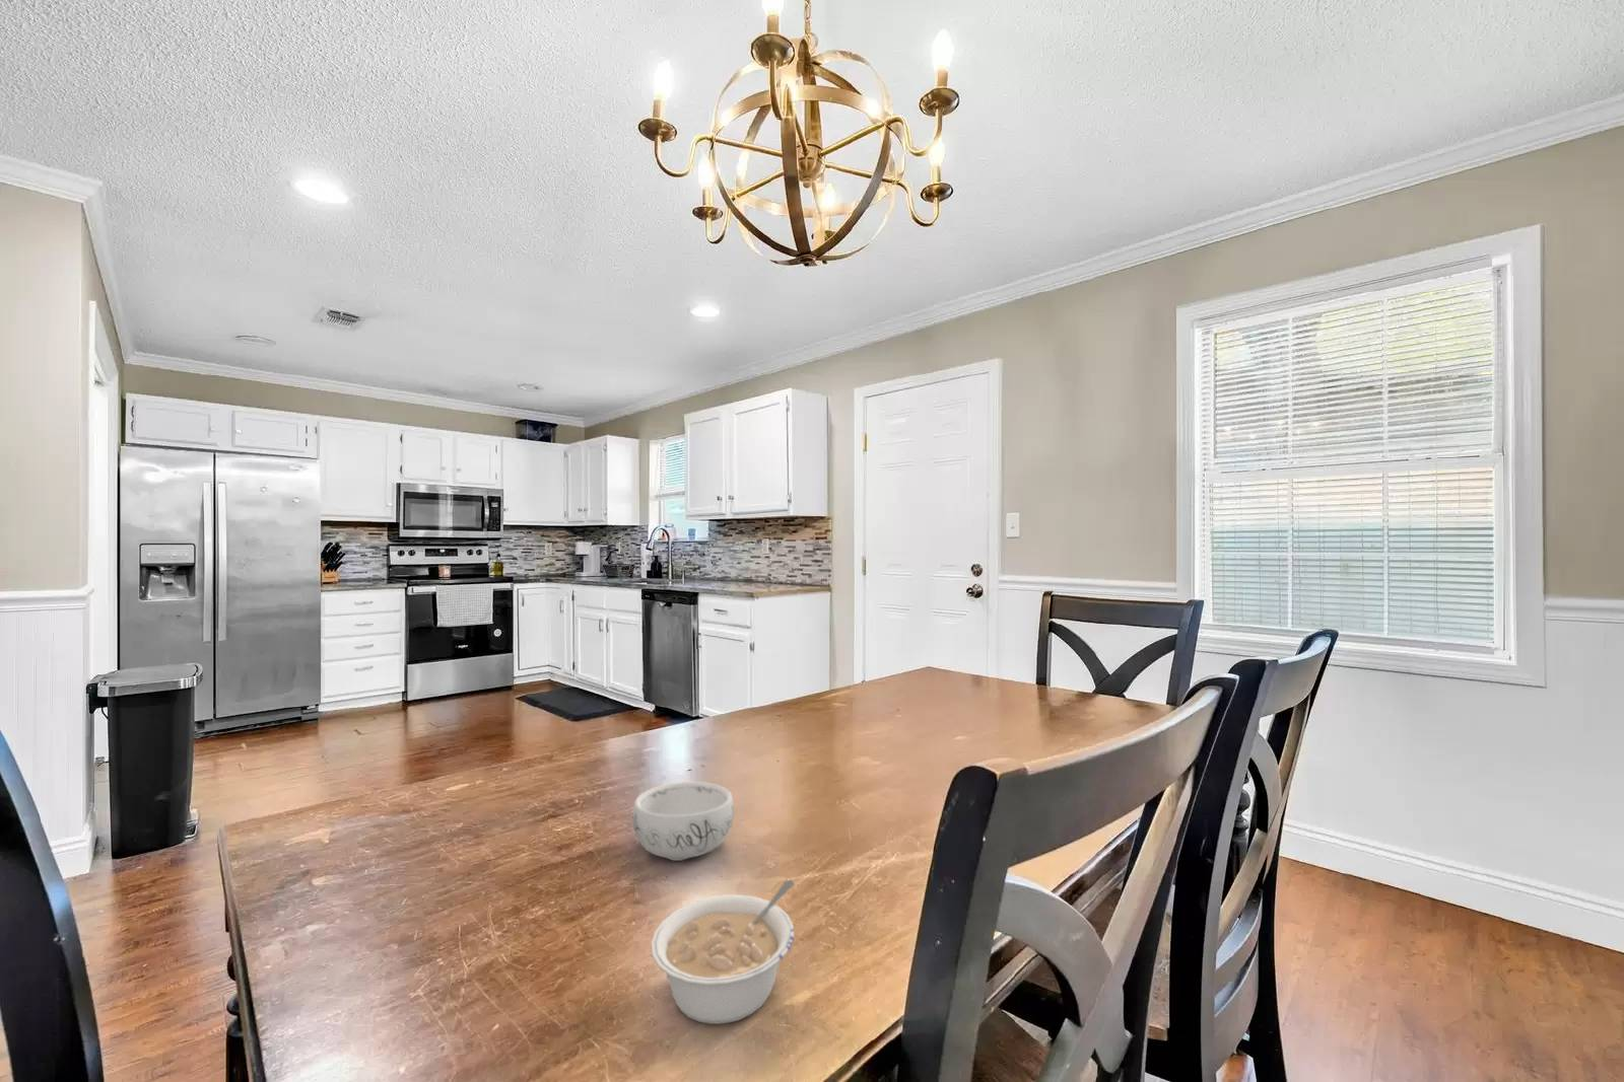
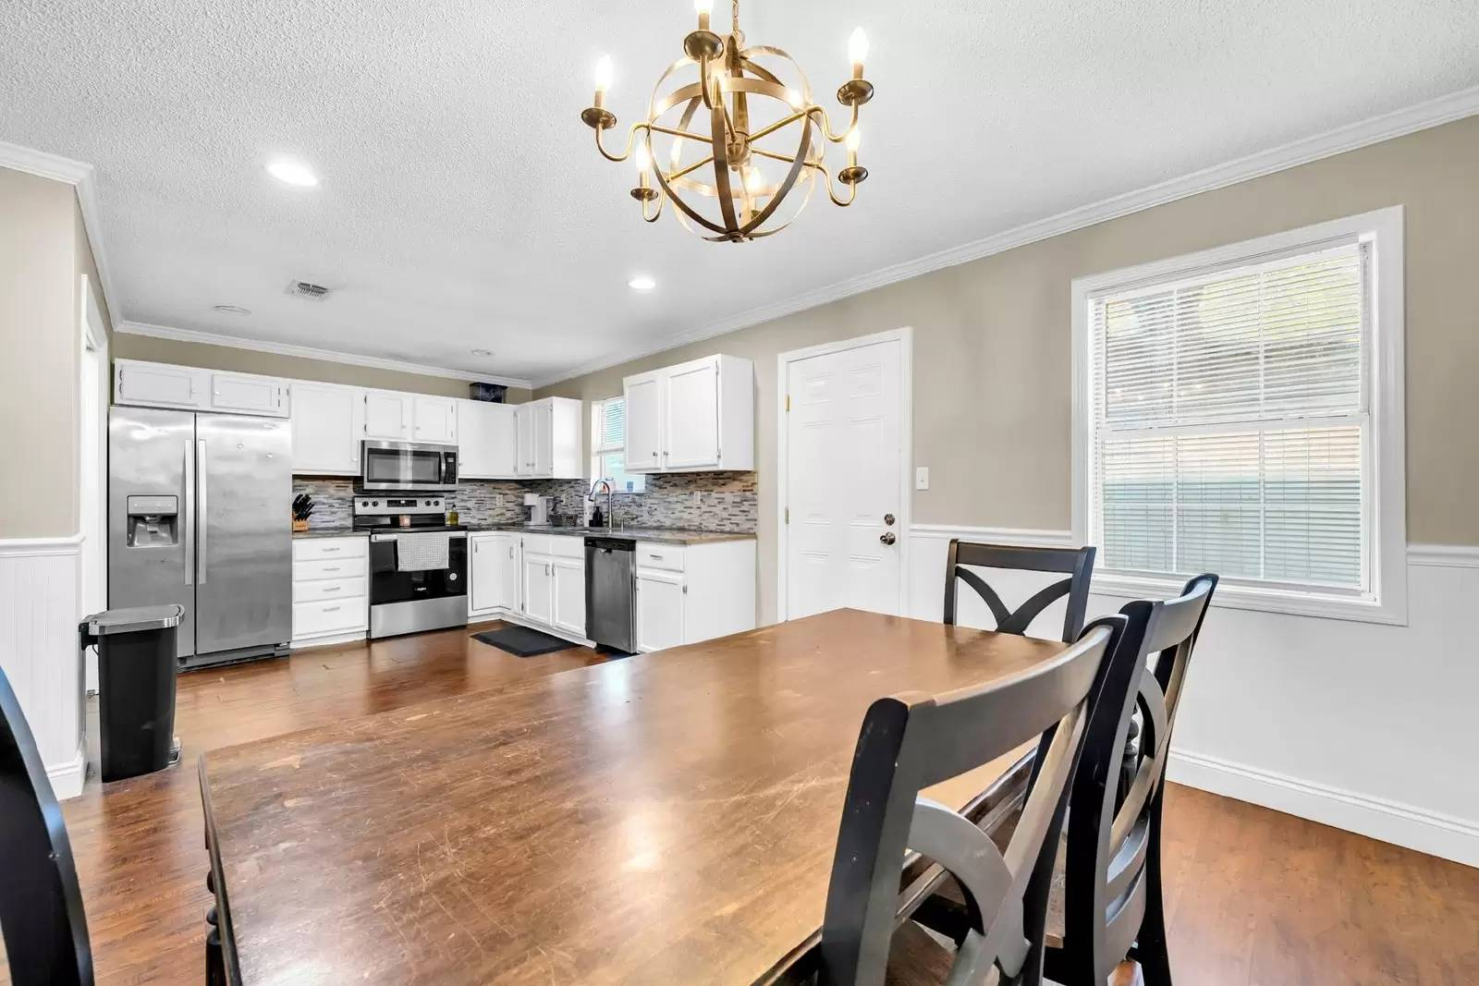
- legume (725, 952)
- decorative bowl (689, 820)
